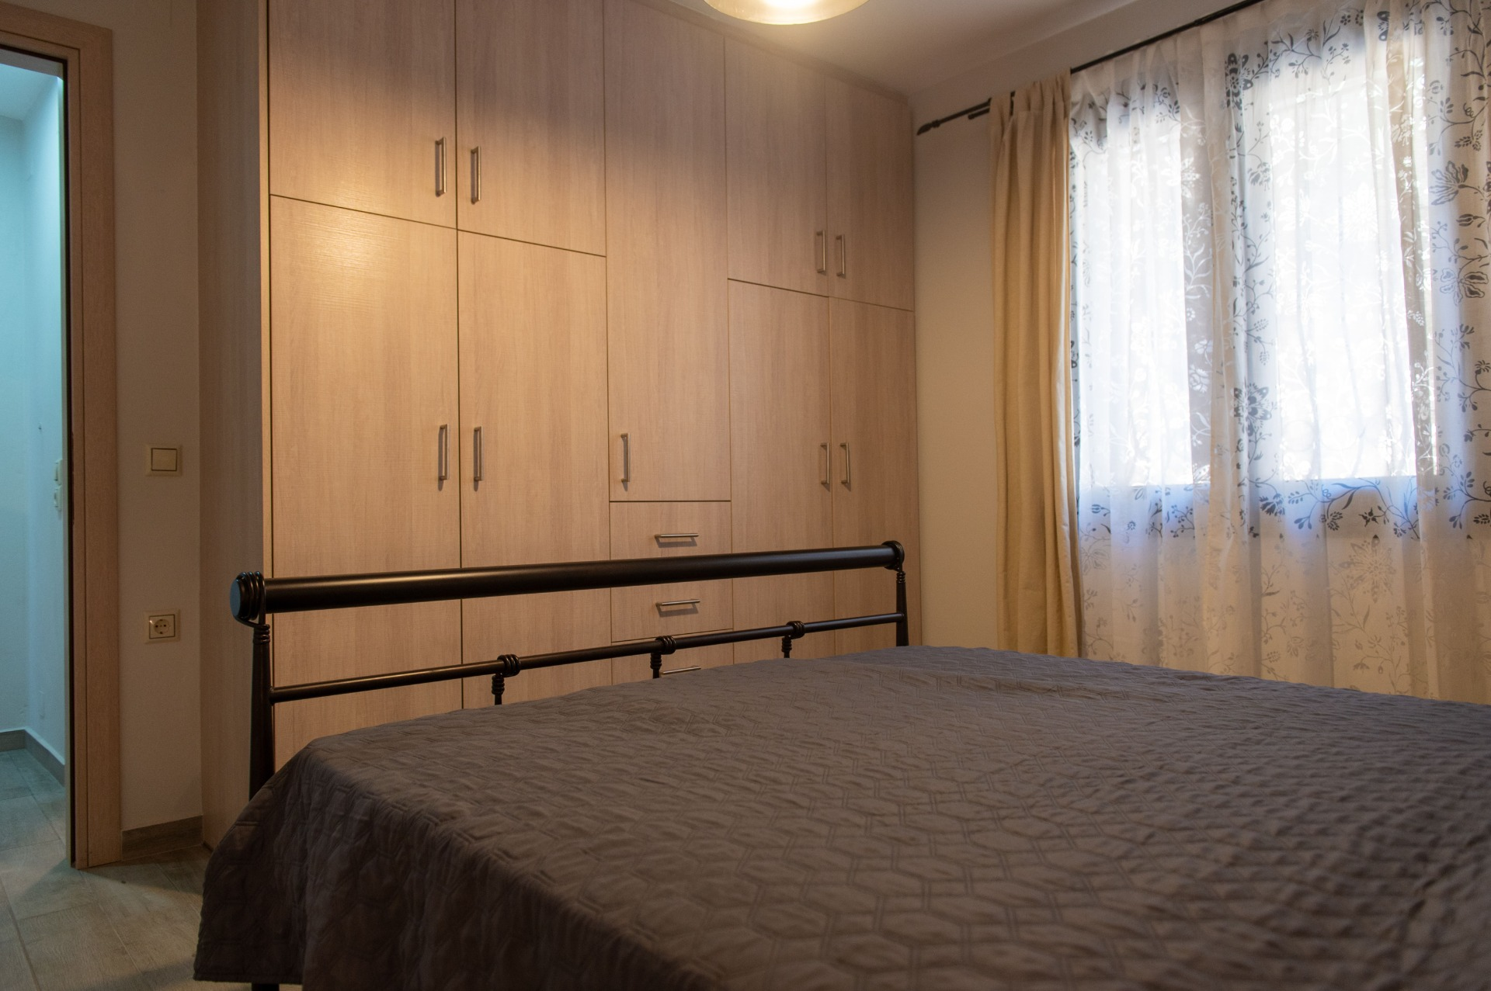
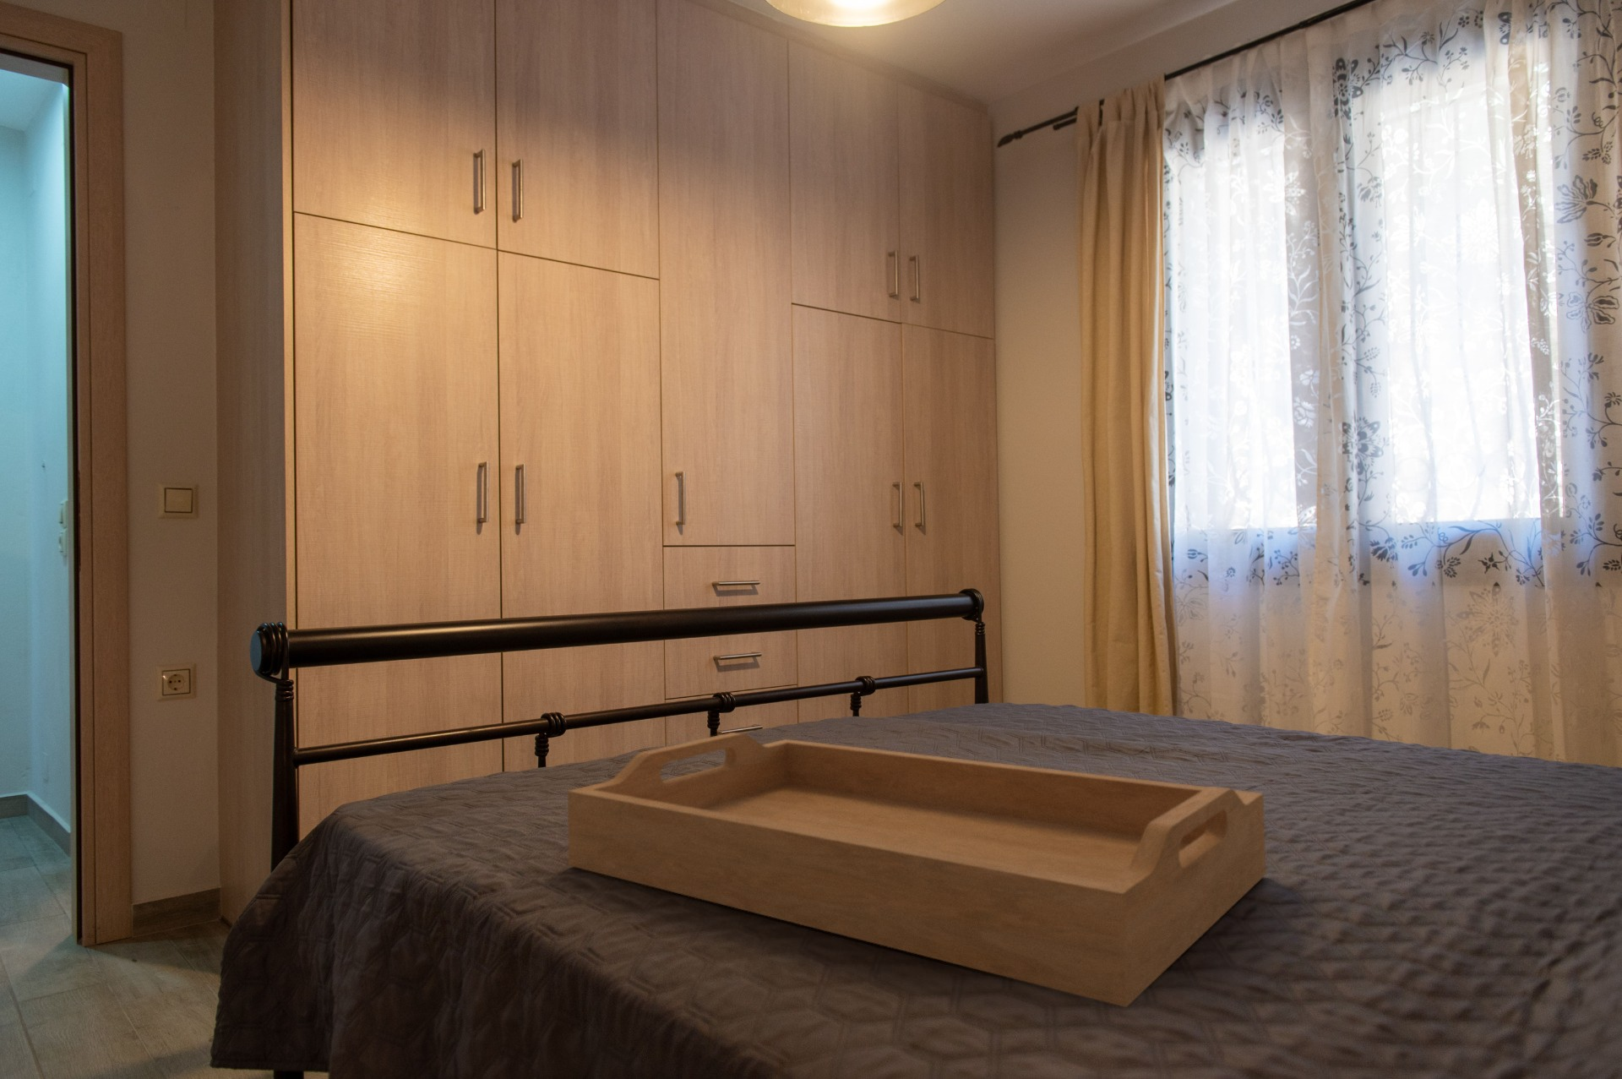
+ serving tray (902, 819)
